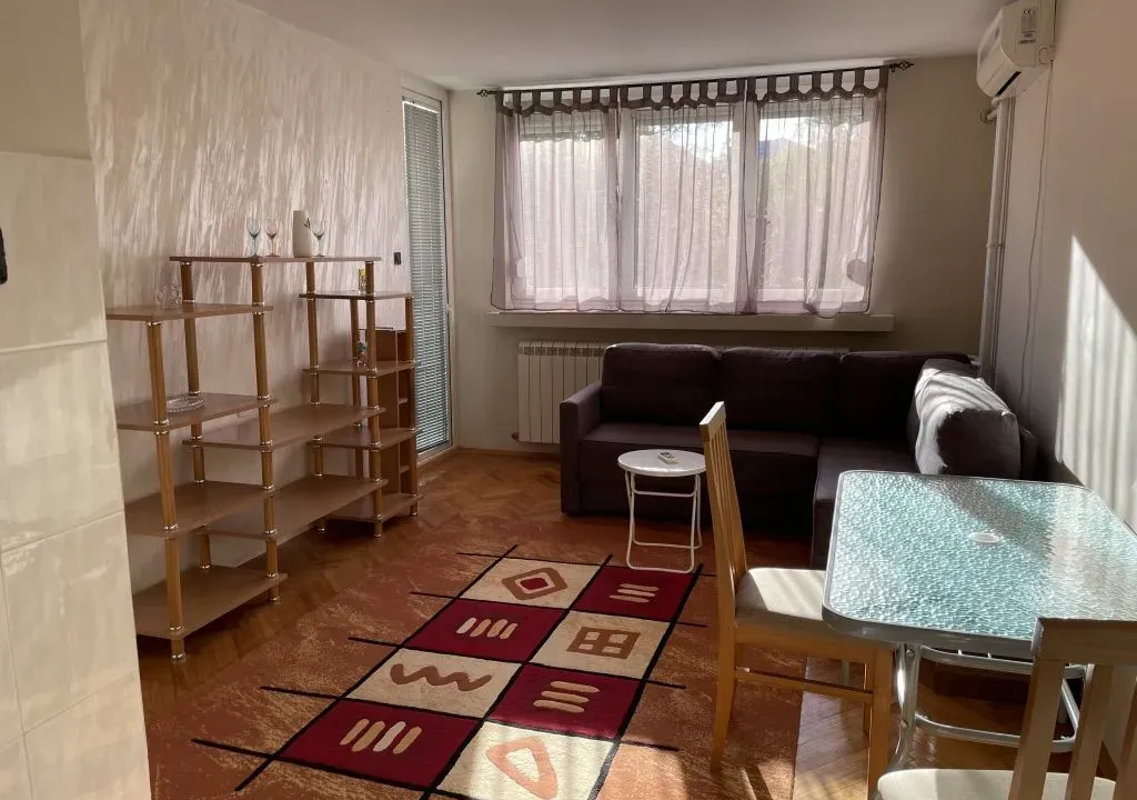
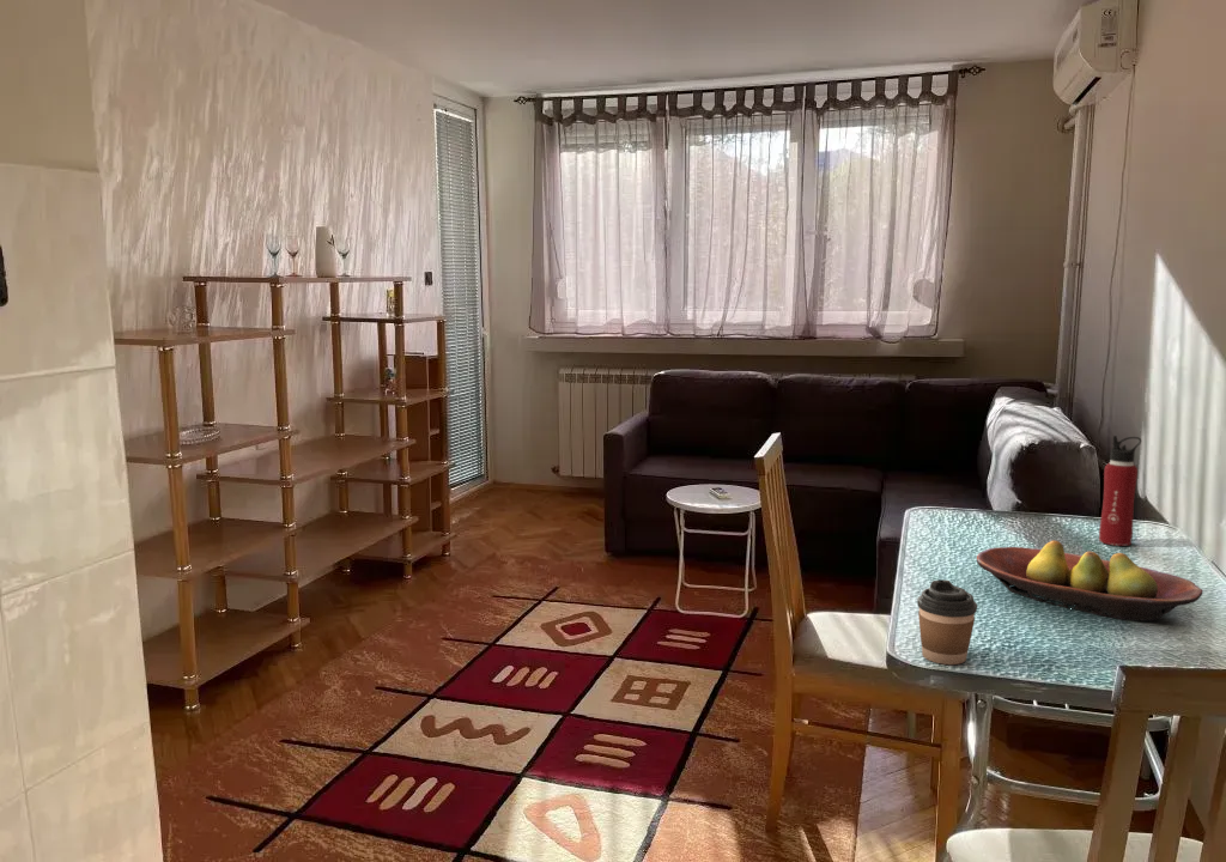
+ water bottle (1119, 488)
+ fruit bowl (1082, 575)
+ coffee cup (946, 620)
